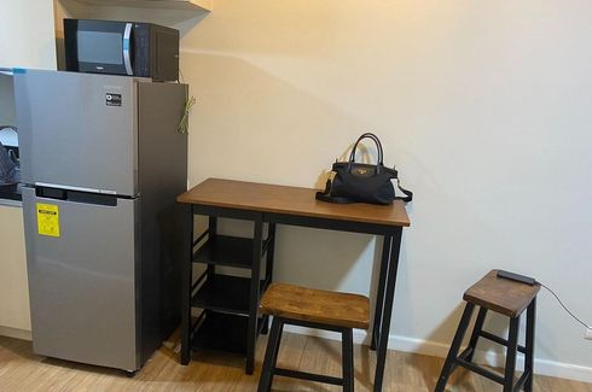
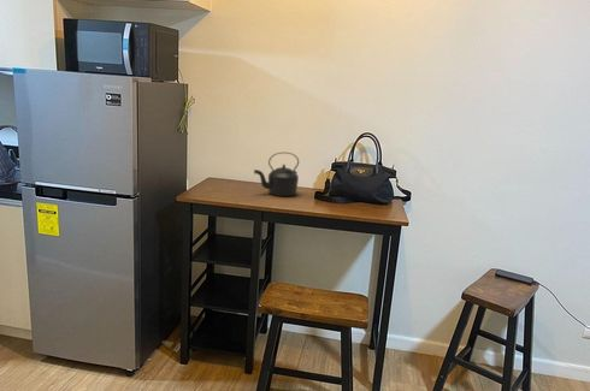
+ kettle (276, 172)
